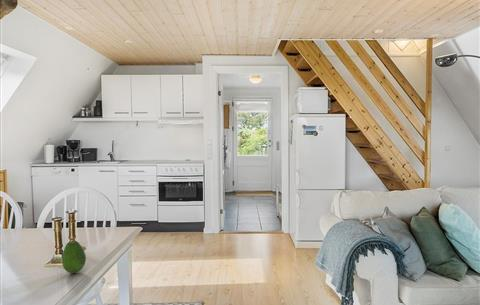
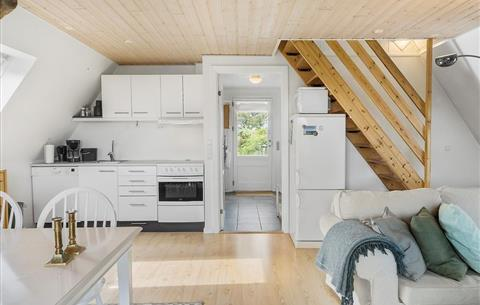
- fruit (74, 256)
